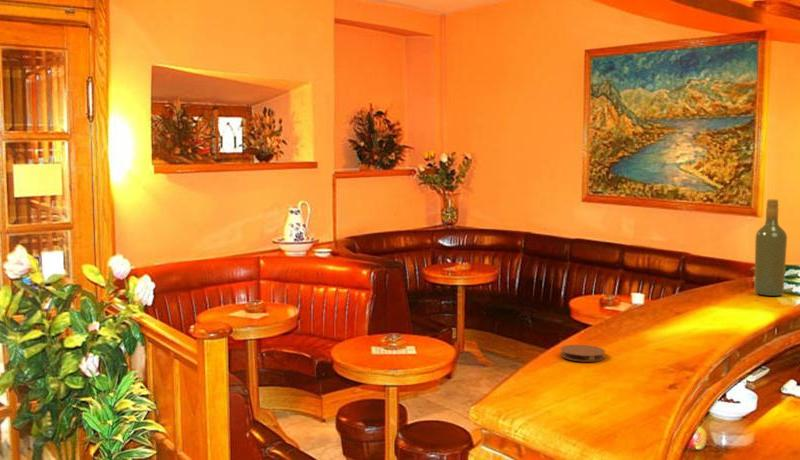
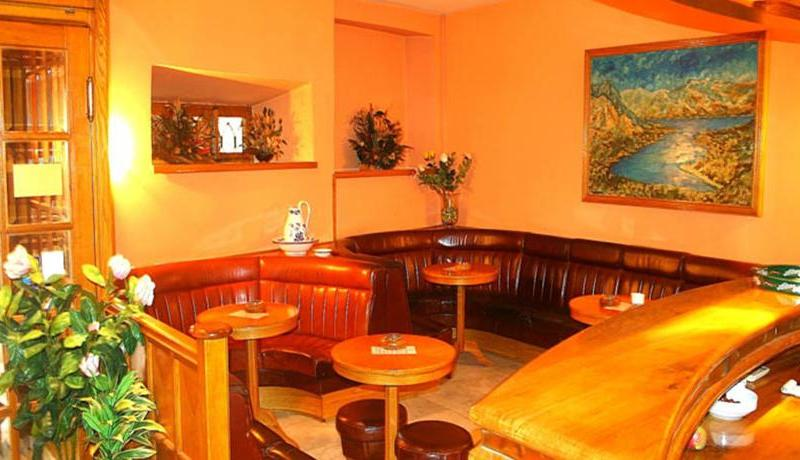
- wine bottle (770, 247)
- coaster (582, 352)
